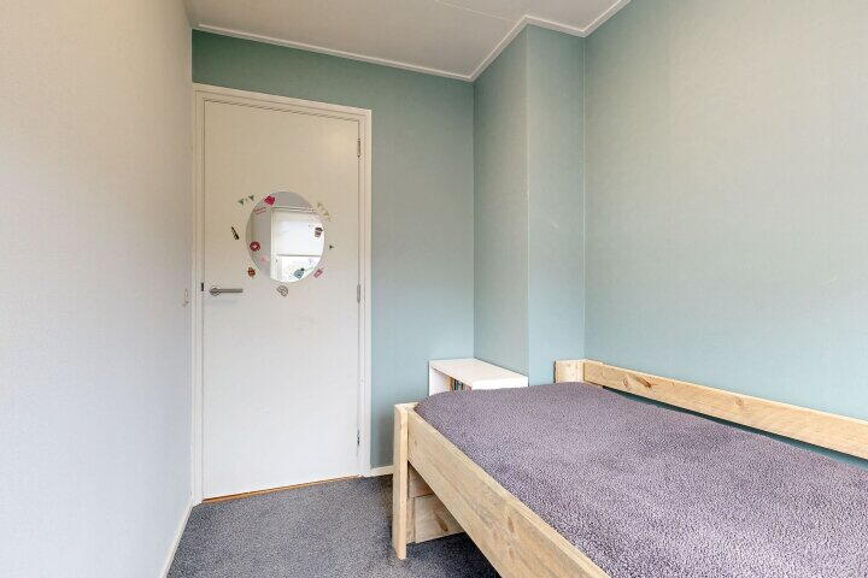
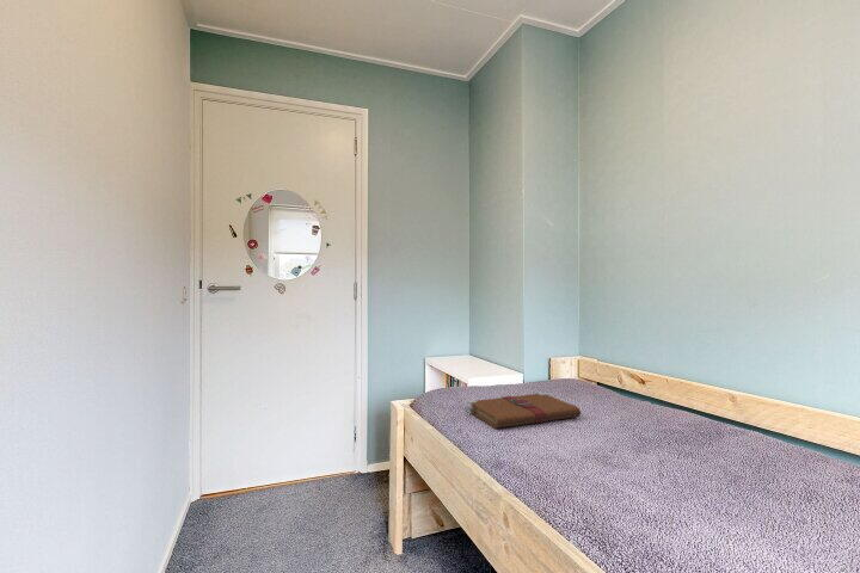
+ book (526, 407)
